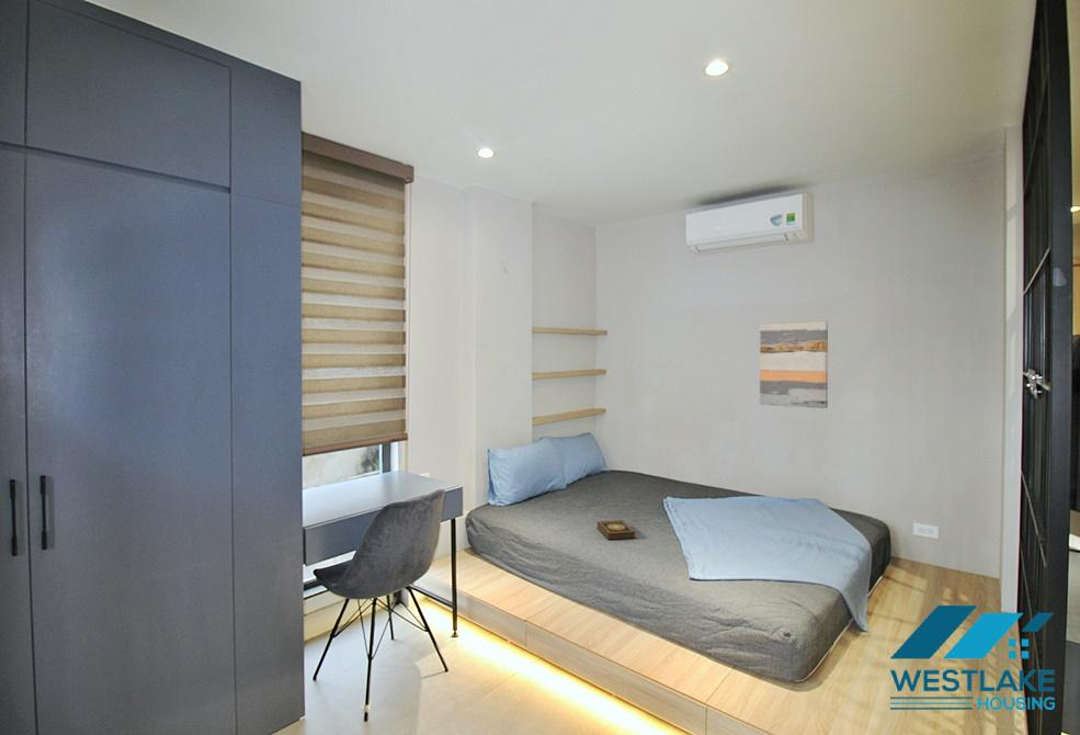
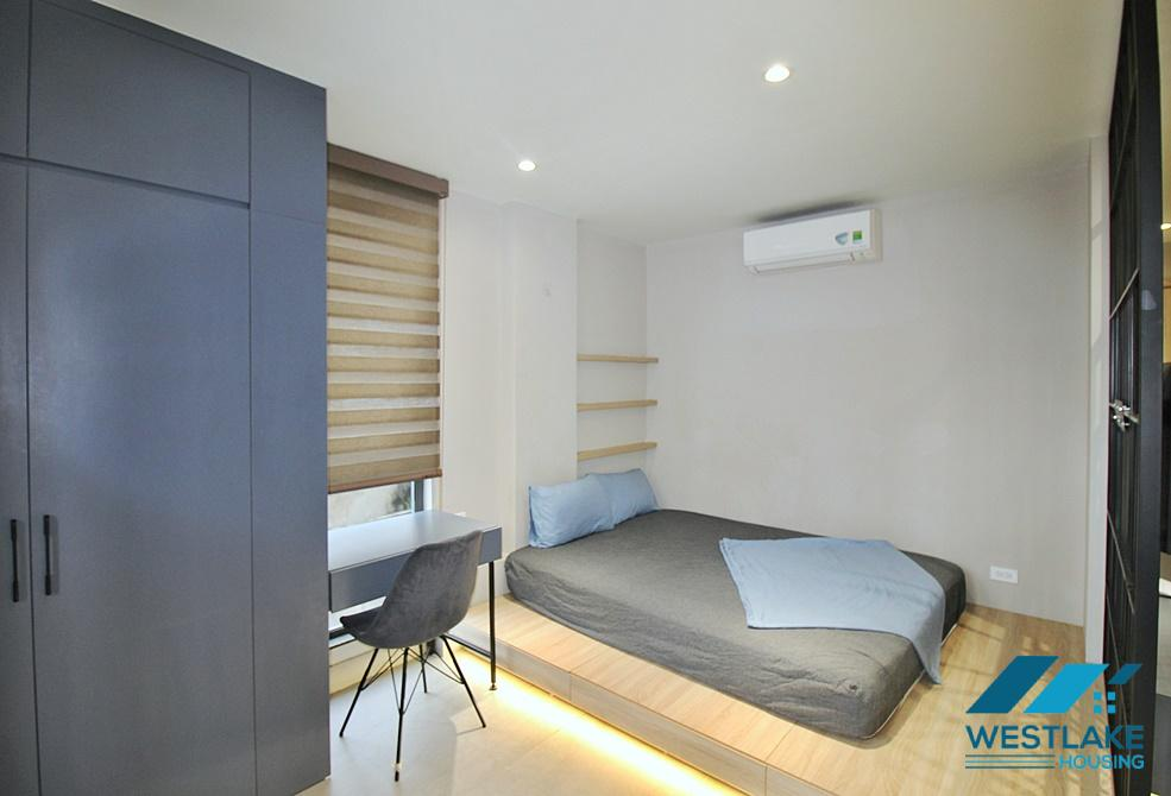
- wall art (792, 364)
- book (615, 529)
